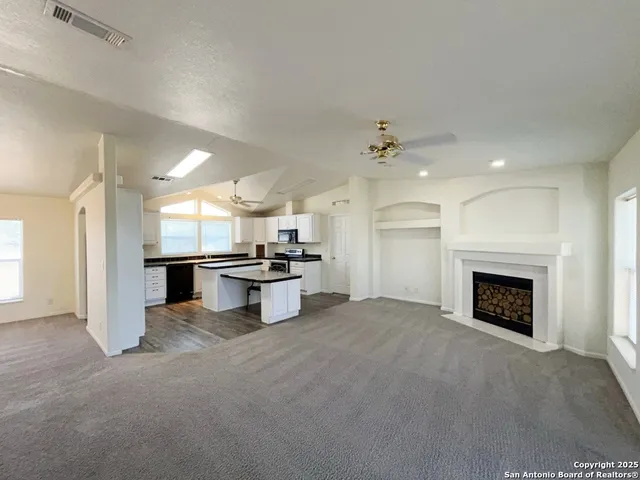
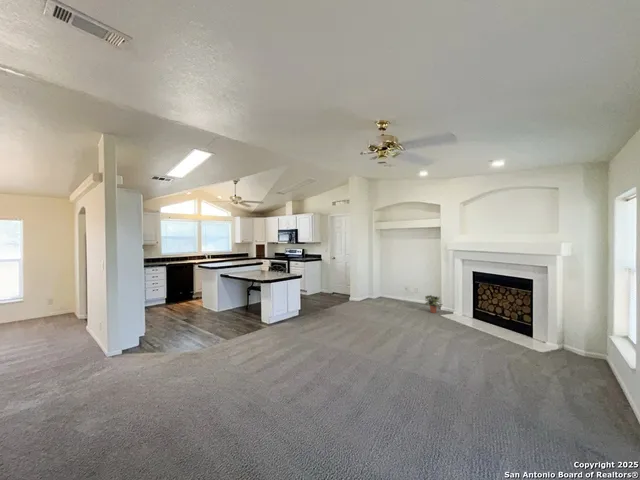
+ potted plant (433, 303)
